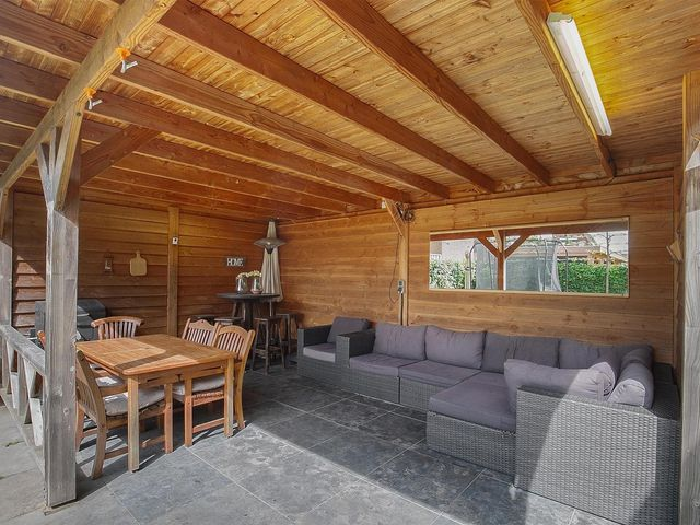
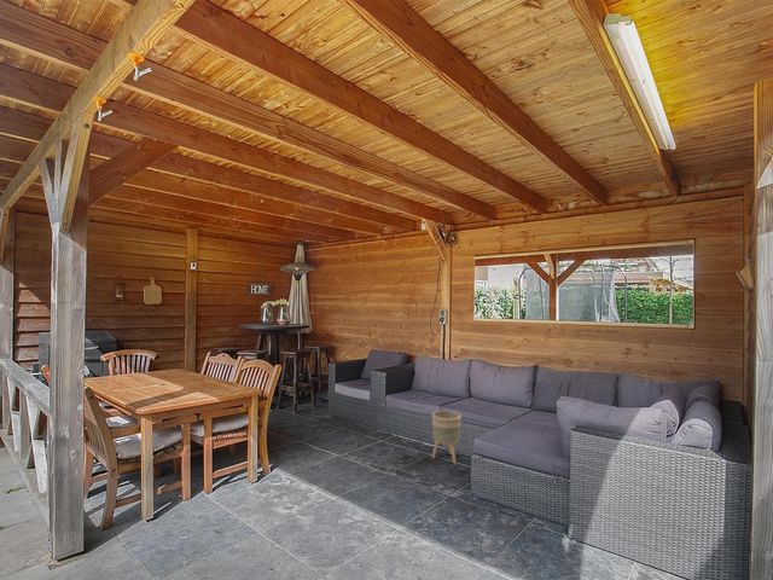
+ planter (446, 436)
